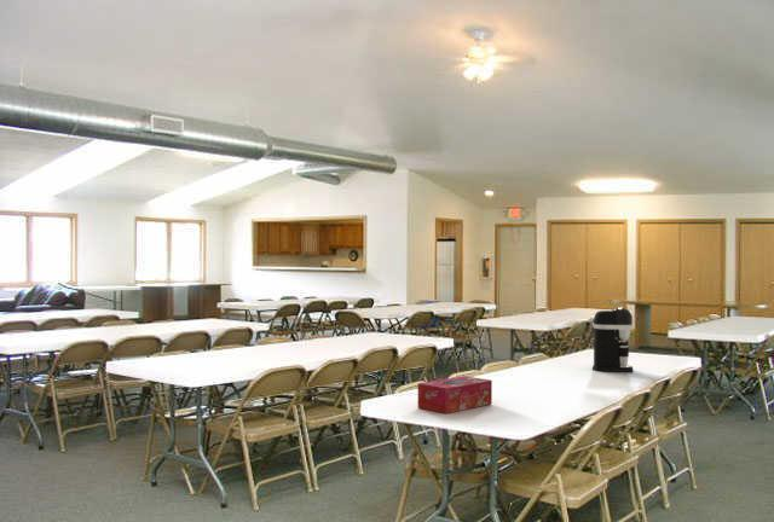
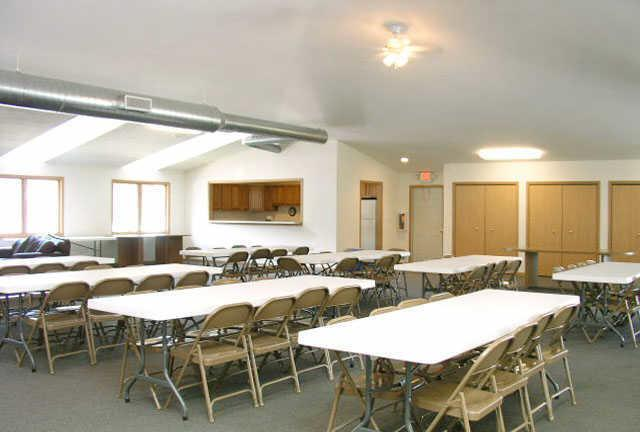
- coffee maker (612, 338)
- tissue box (455, 393)
